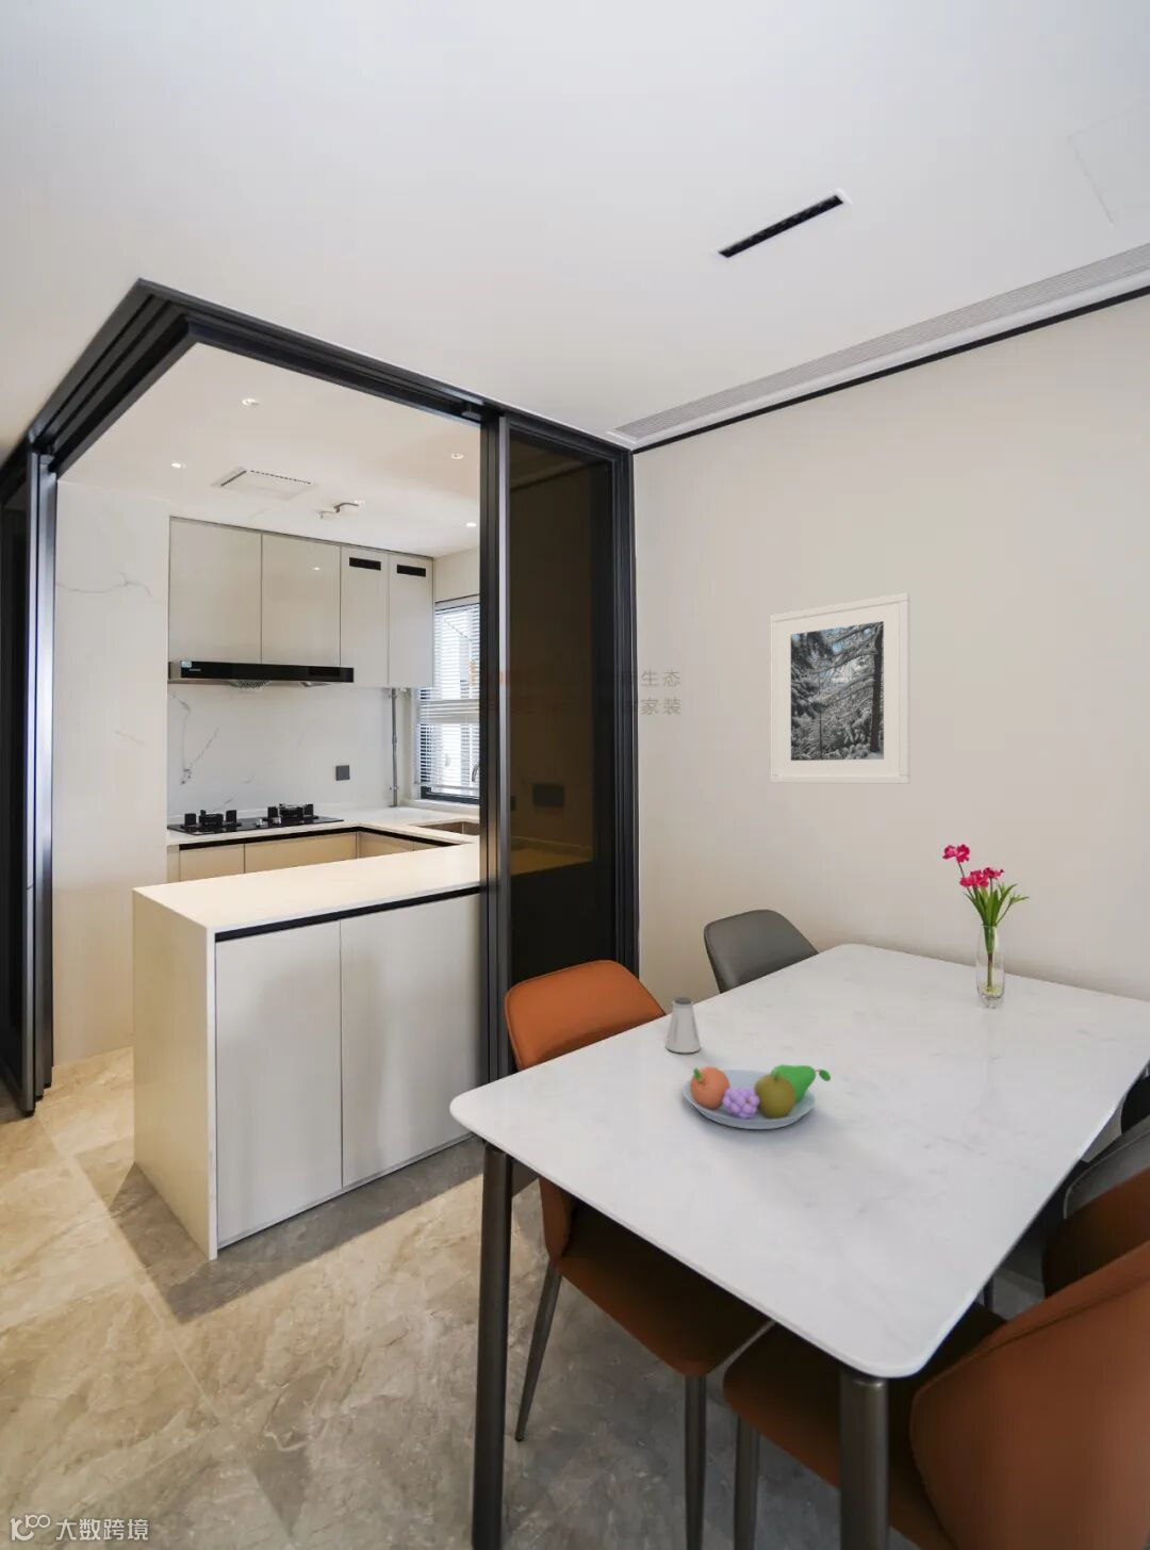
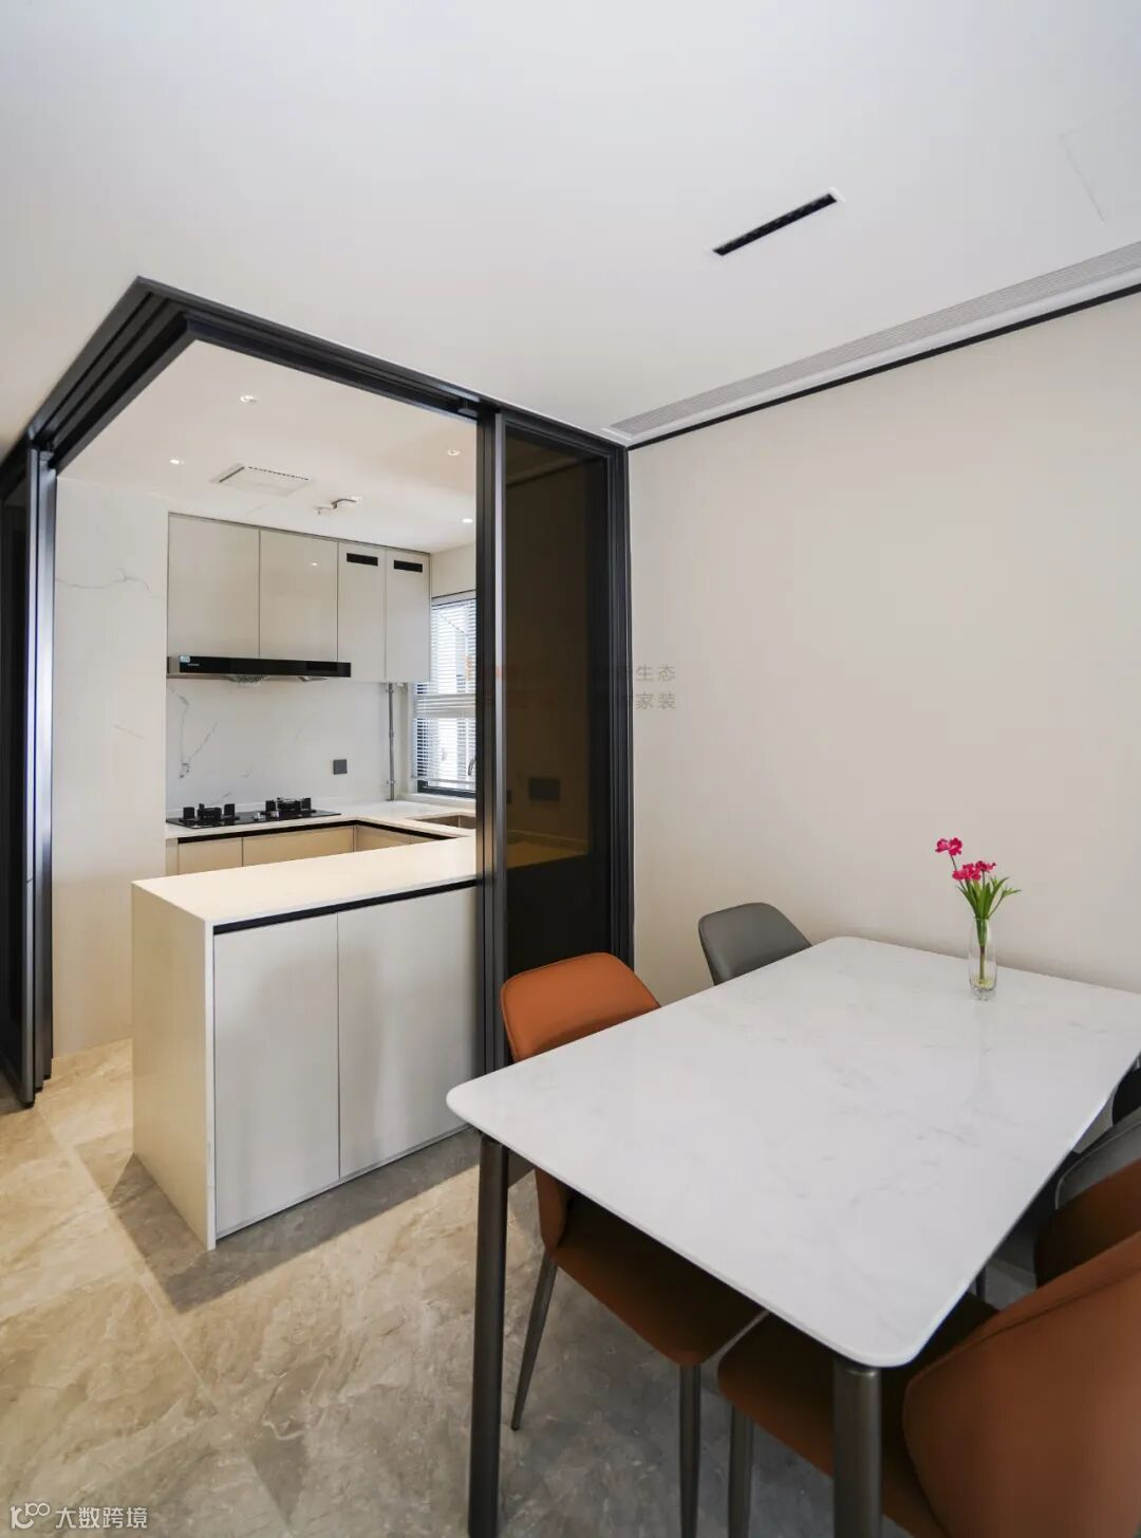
- fruit bowl (753, 1081)
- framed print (836, 693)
- saltshaker (683, 1023)
